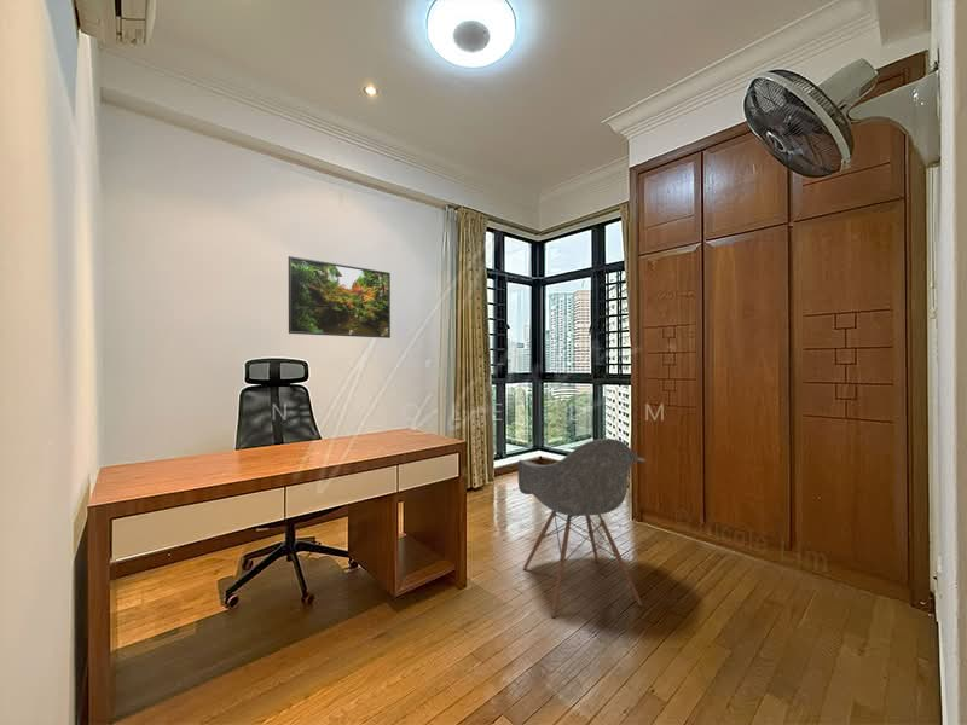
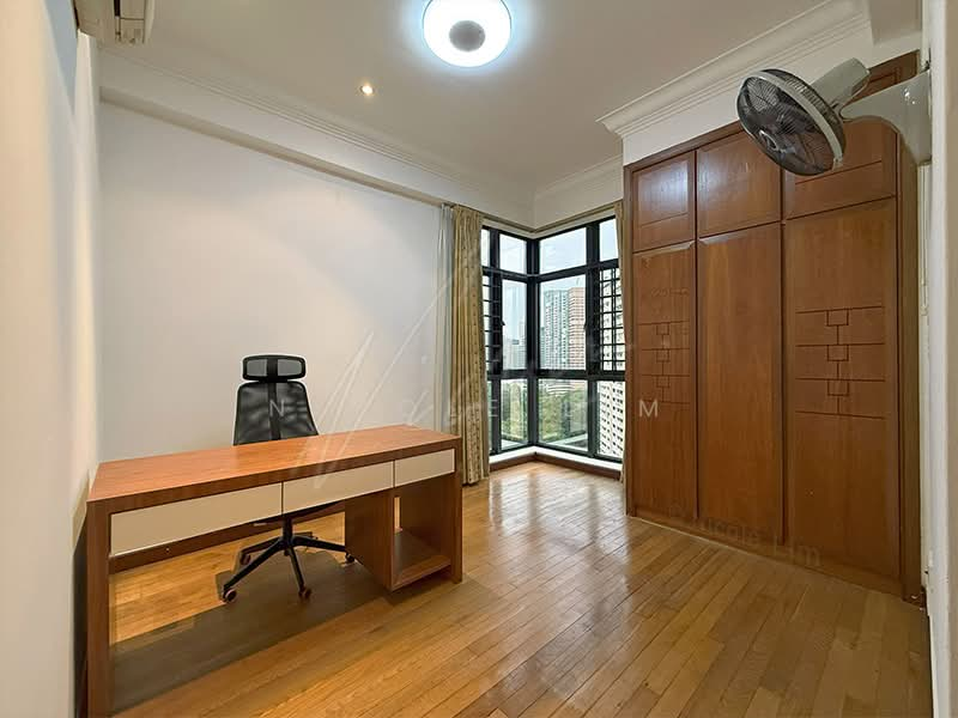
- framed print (343, 300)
- armchair (579, 509)
